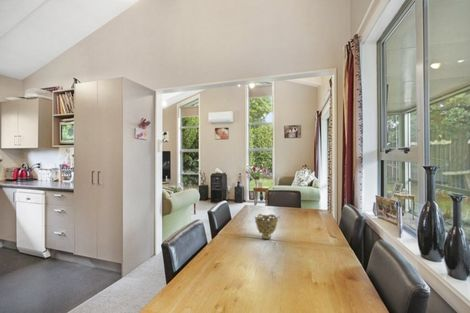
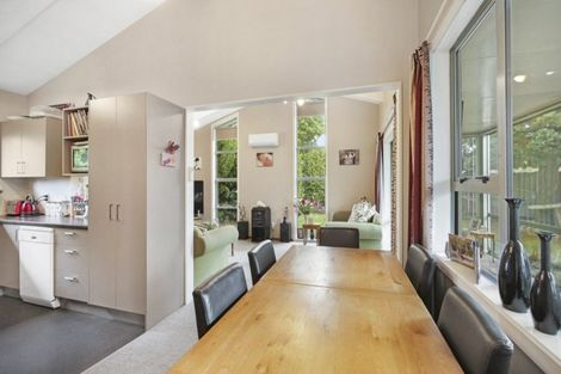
- decorative bowl (266, 227)
